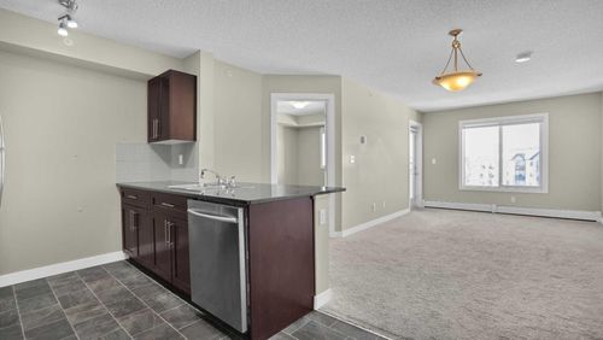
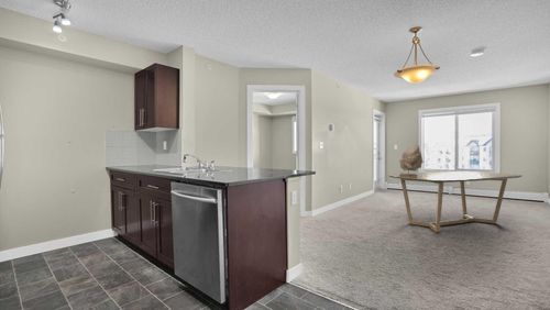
+ sculpture bust (410, 160)
+ dining table (461, 196)
